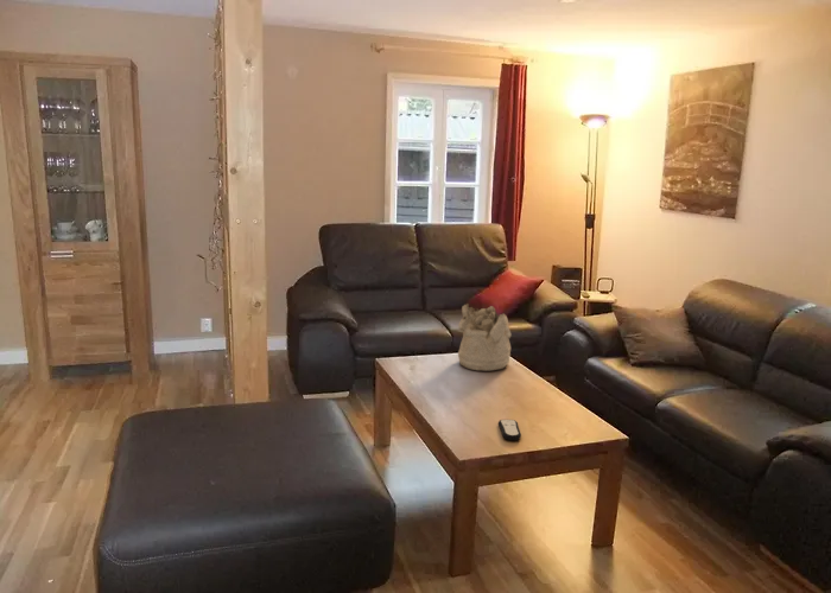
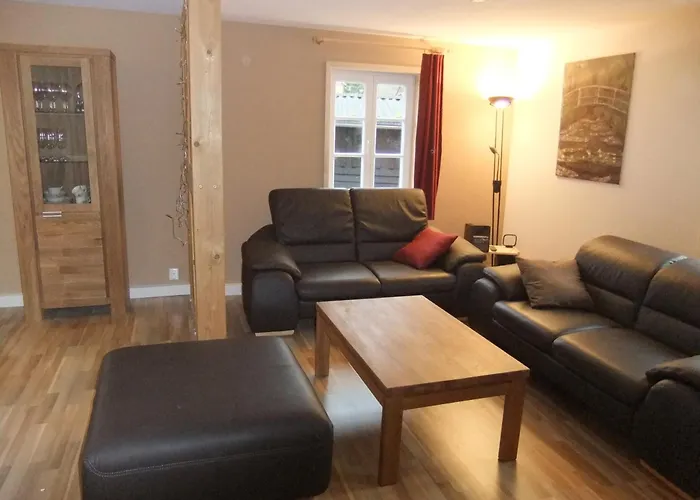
- mineral sample (484, 334)
- remote control (509, 429)
